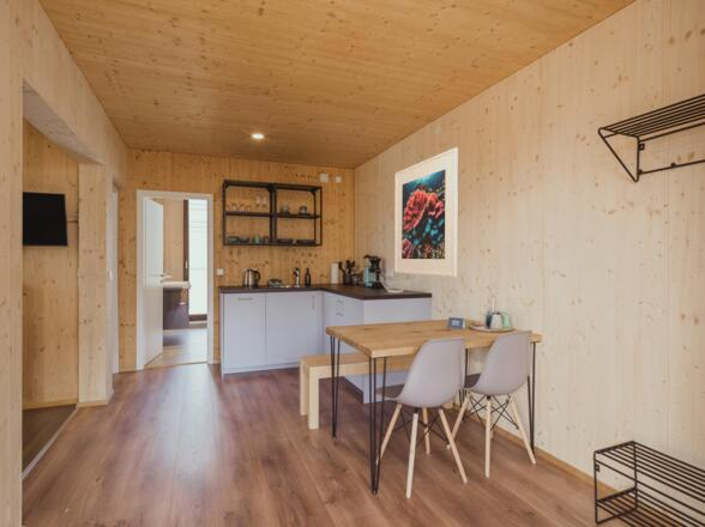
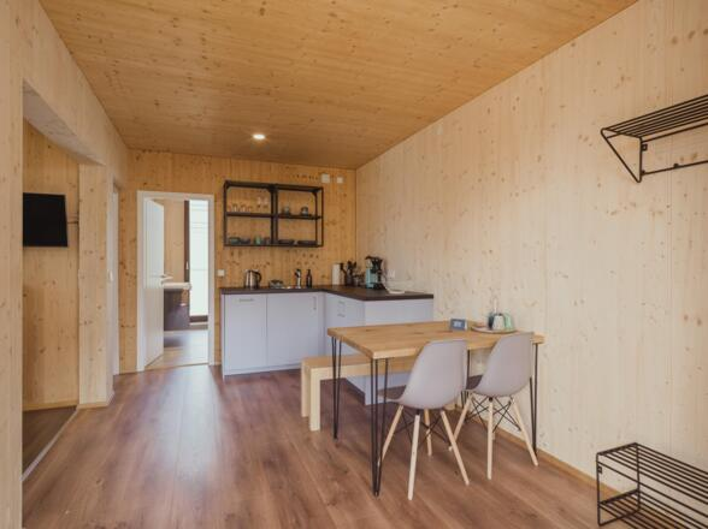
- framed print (422, 218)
